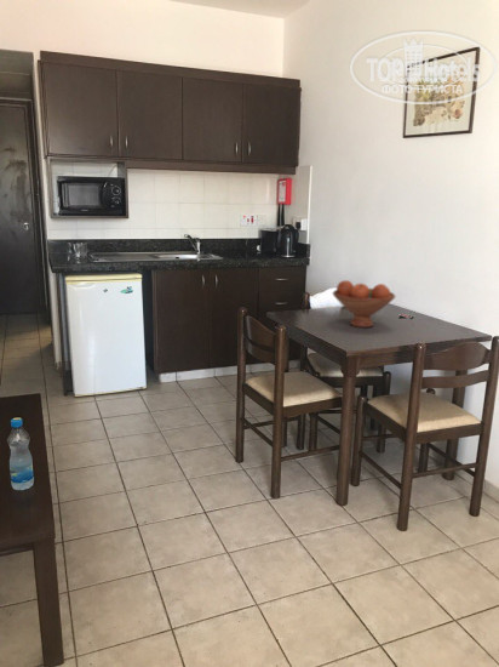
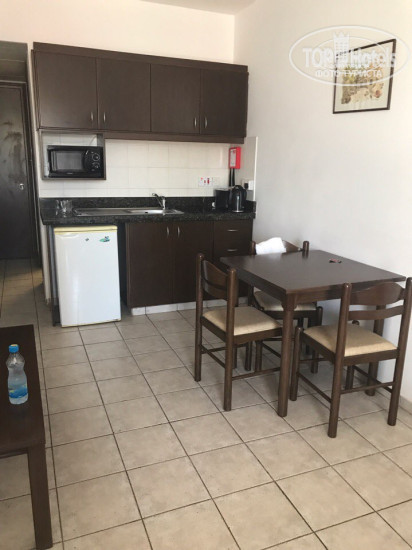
- fruit bowl (362, 302)
